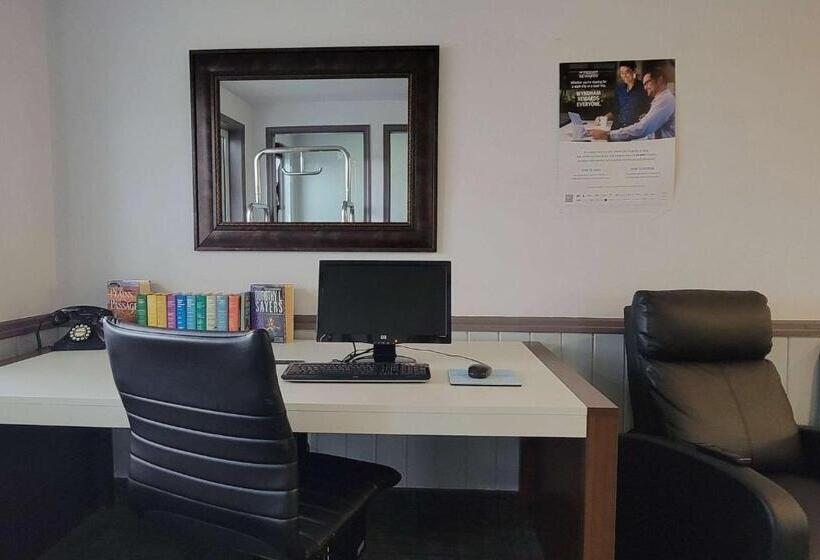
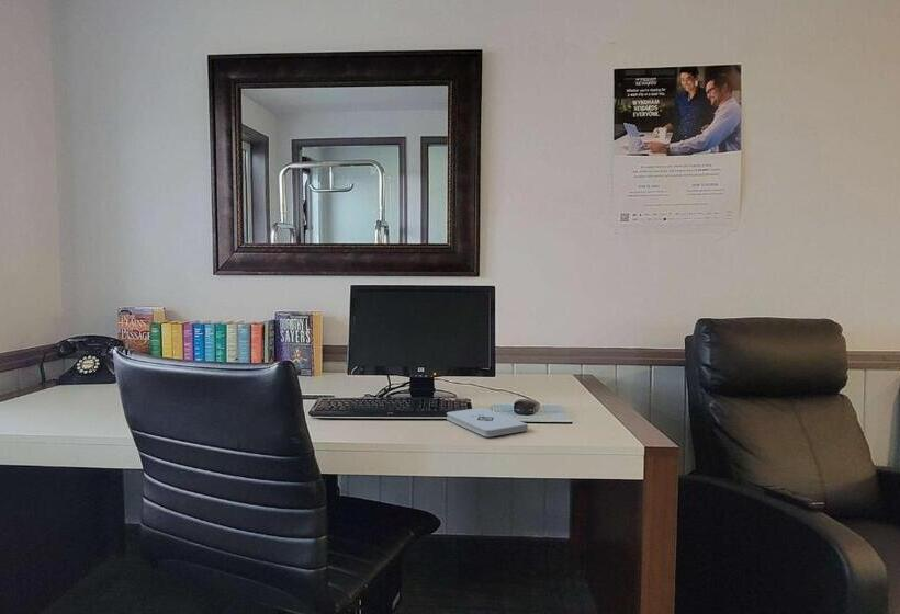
+ notepad (484, 421)
